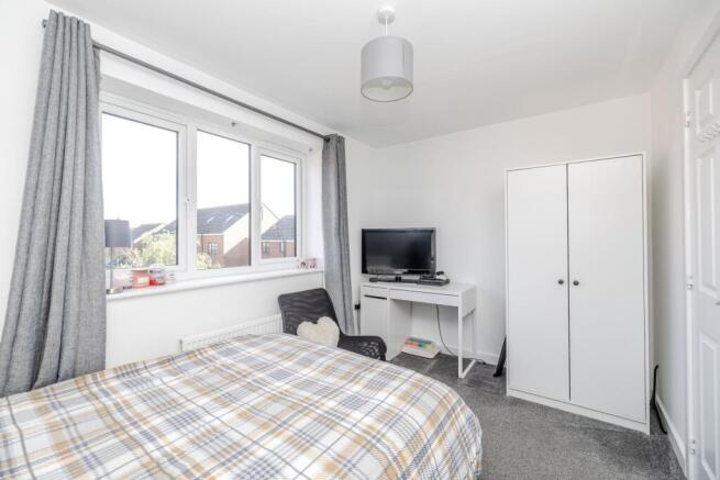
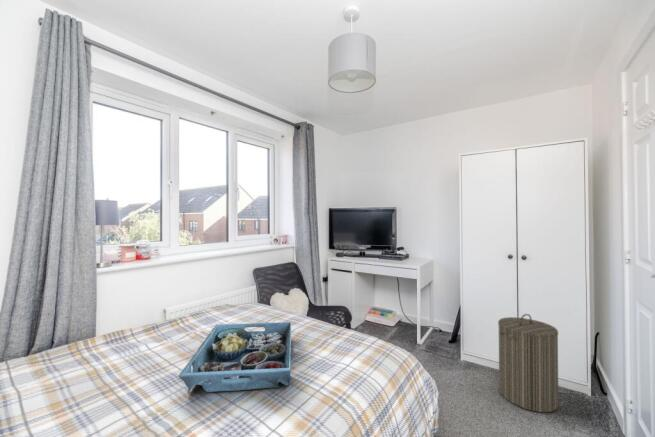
+ serving tray (246, 350)
+ laundry hamper (527, 355)
